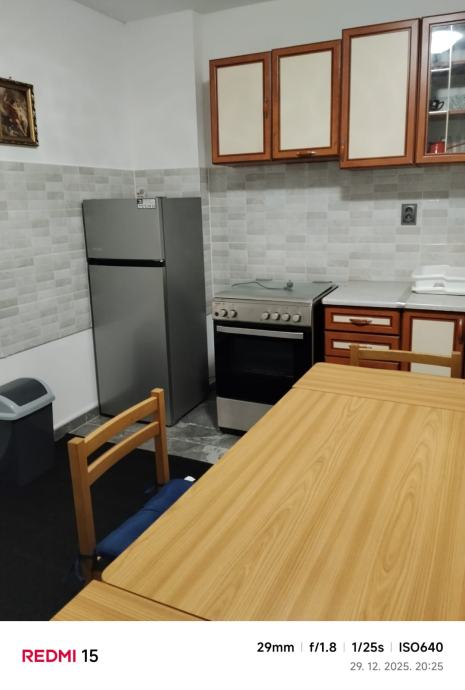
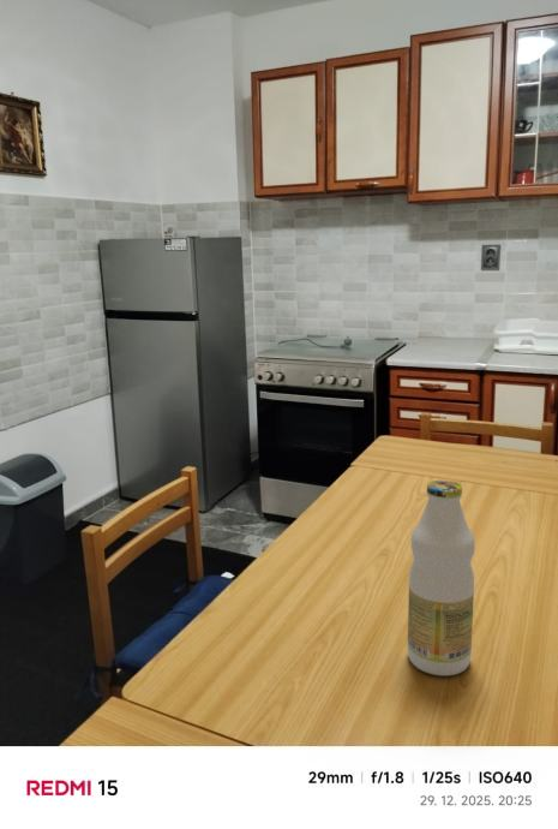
+ bottle (440, 574)
